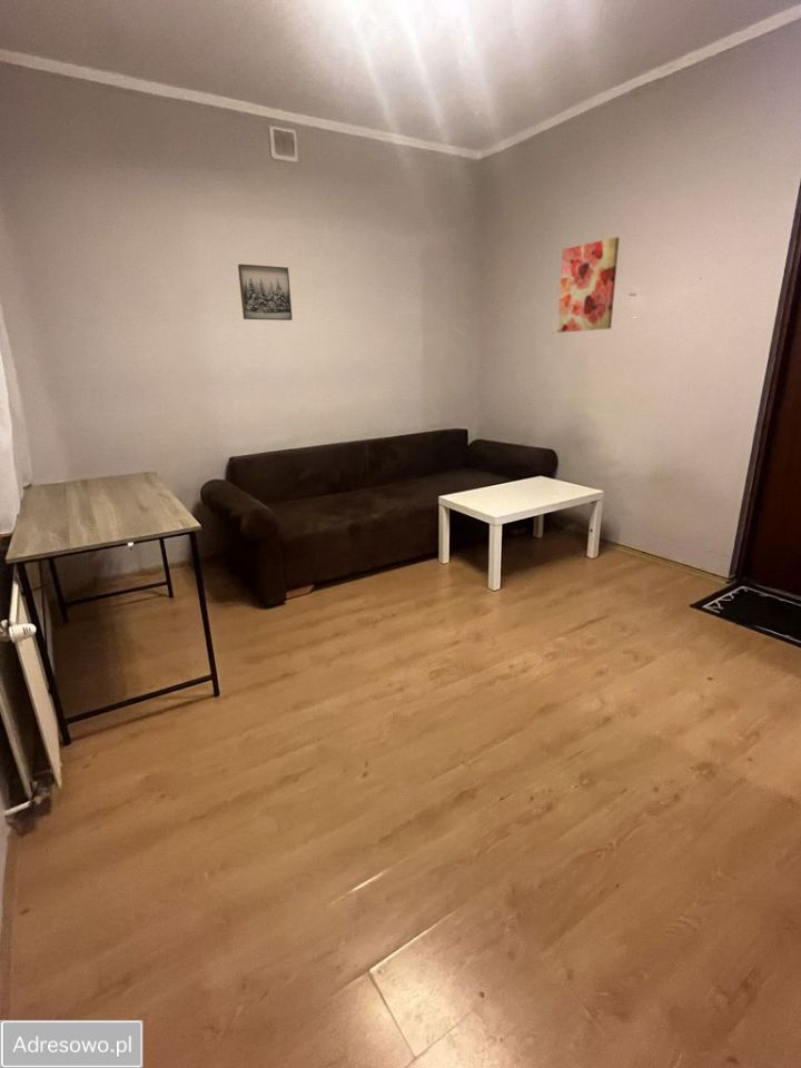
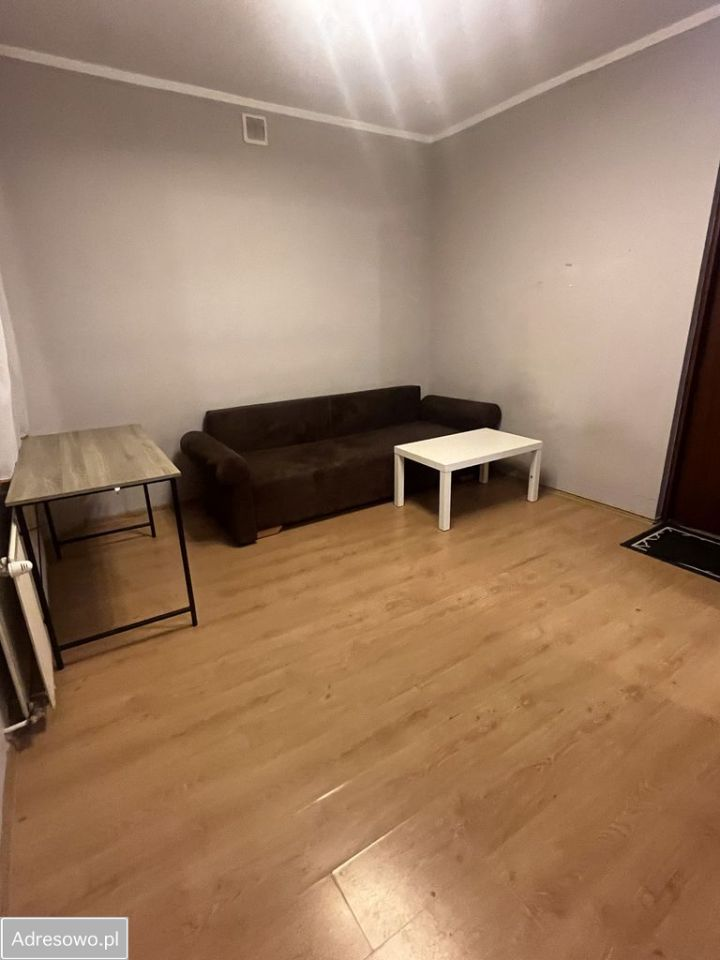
- wall art (266, 293)
- wall art (585, 287)
